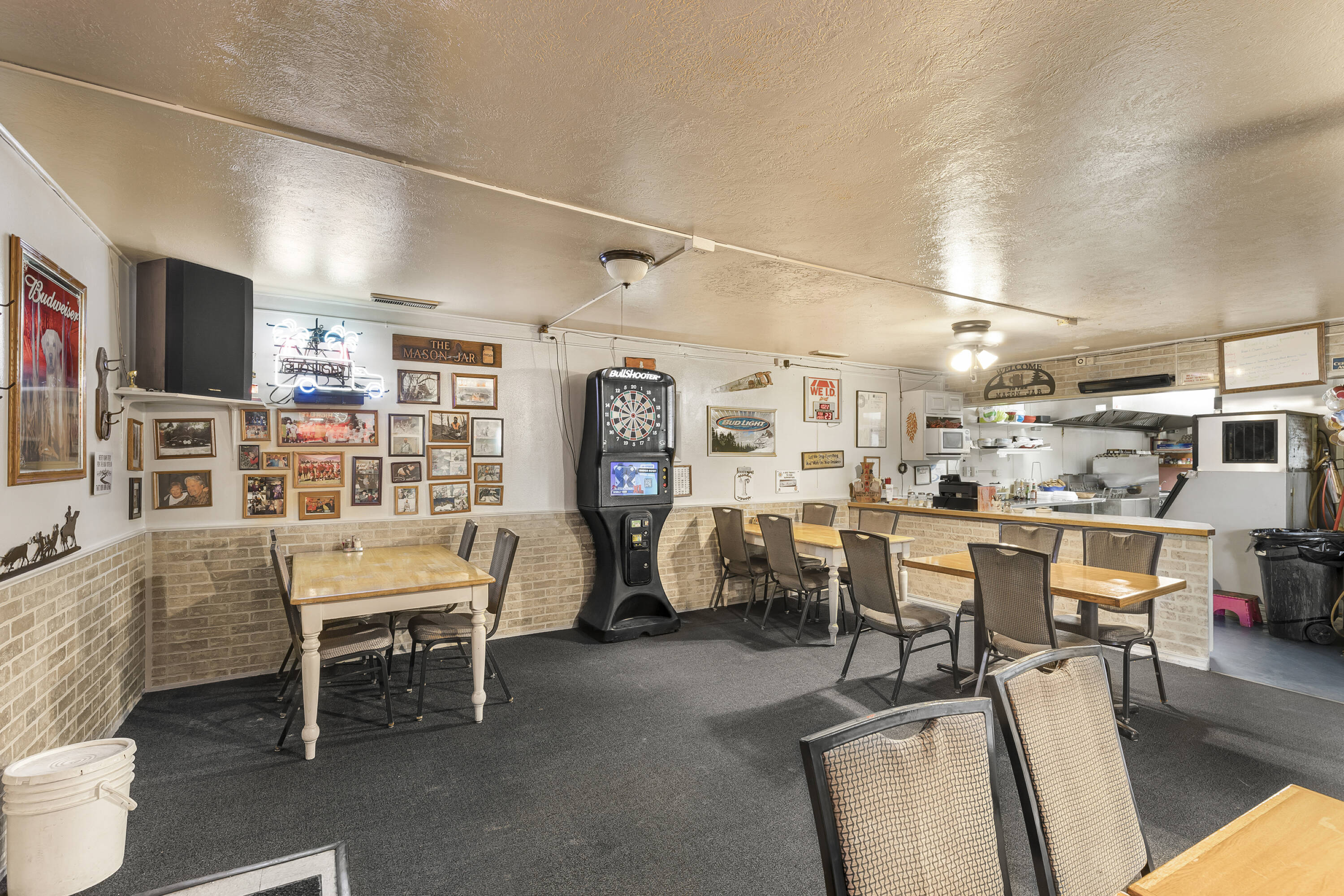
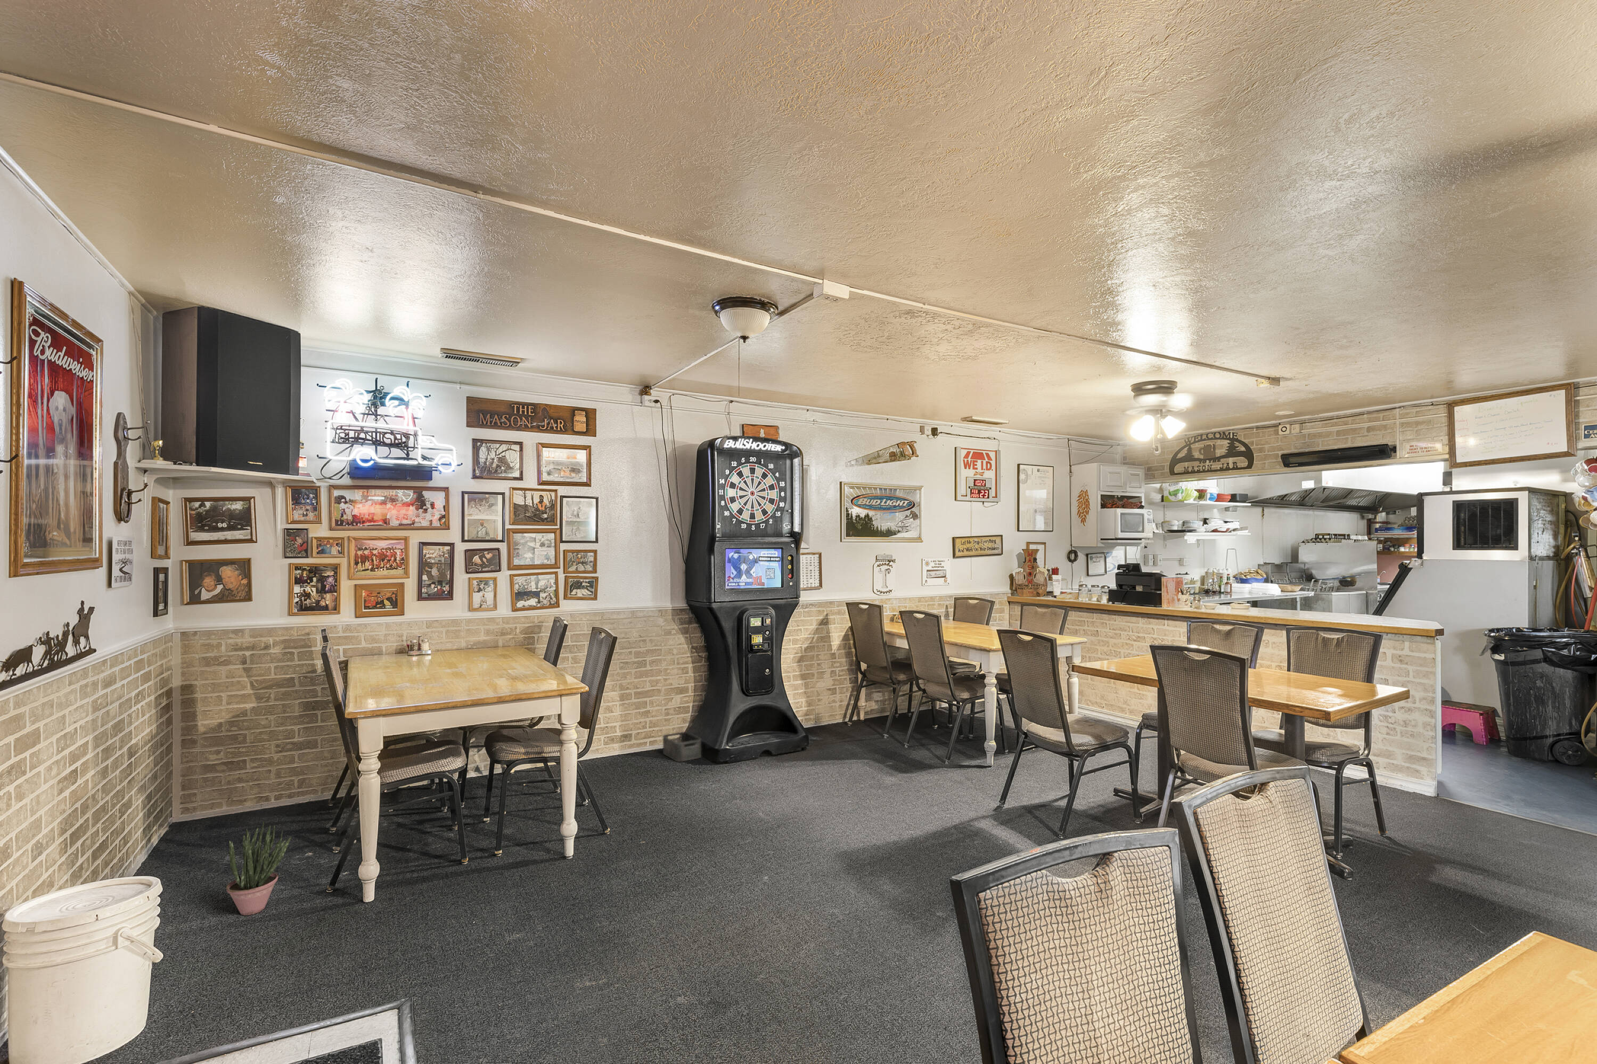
+ storage bin (682, 746)
+ potted plant (258, 866)
